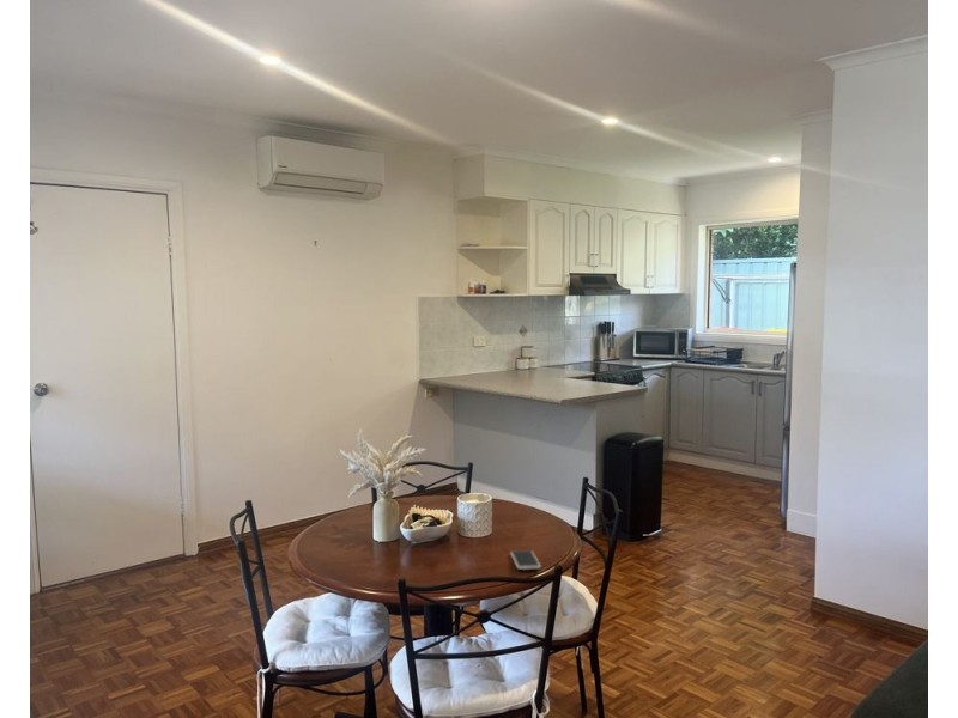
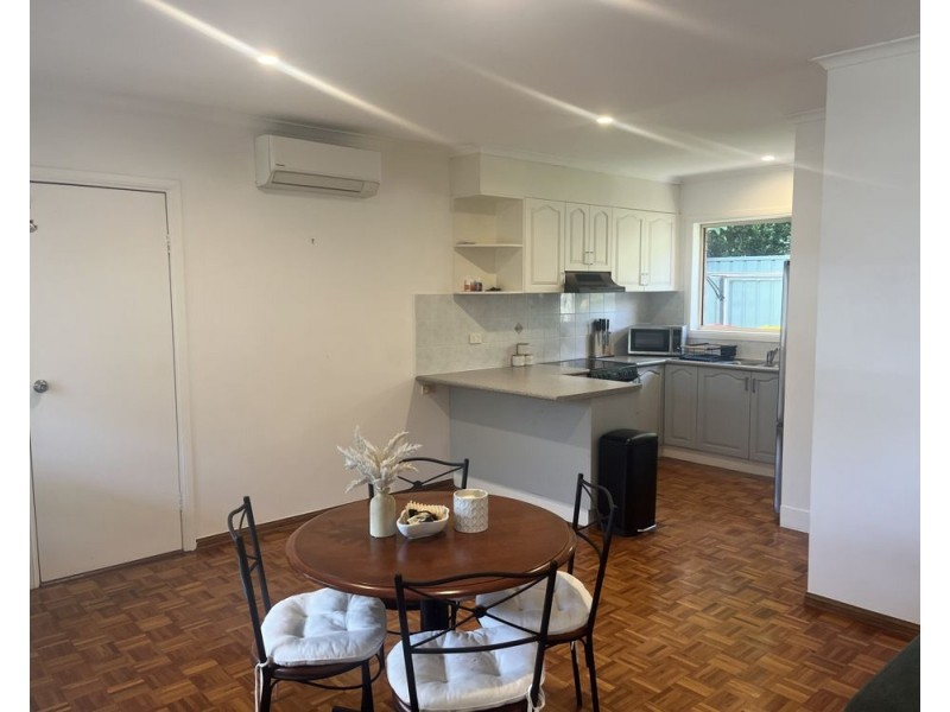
- smartphone (525, 559)
